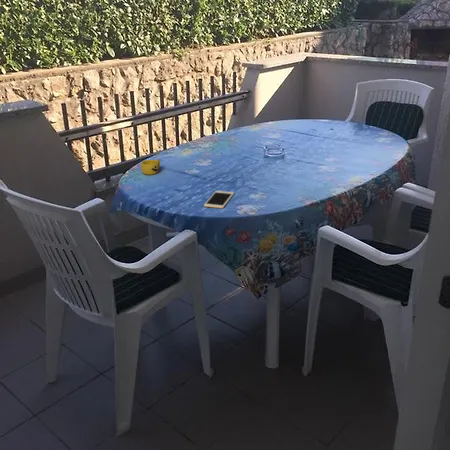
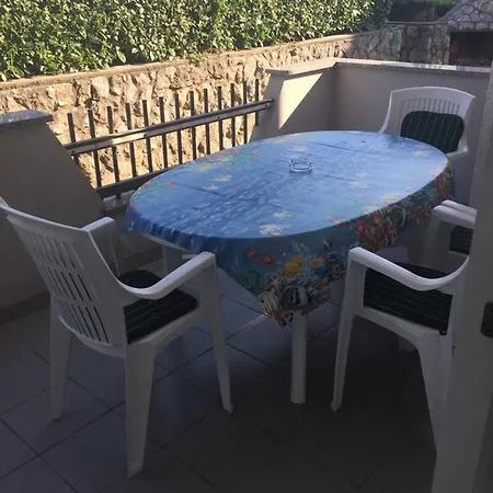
- cup (152, 166)
- cell phone (219, 199)
